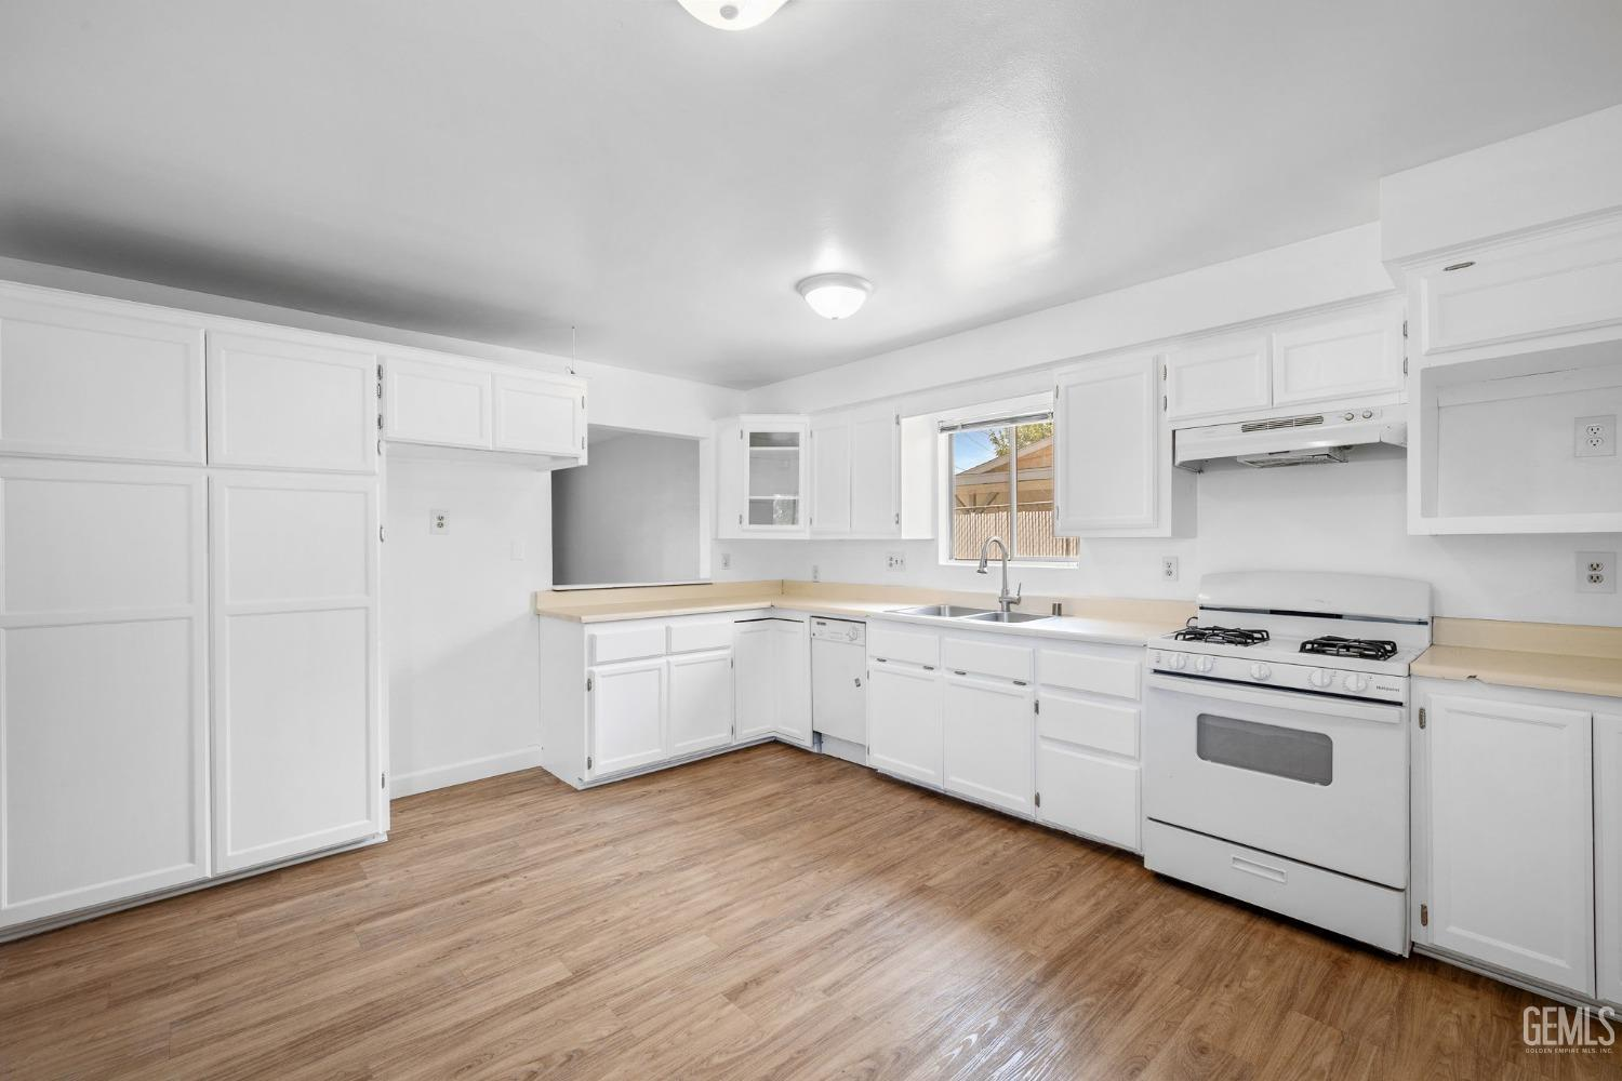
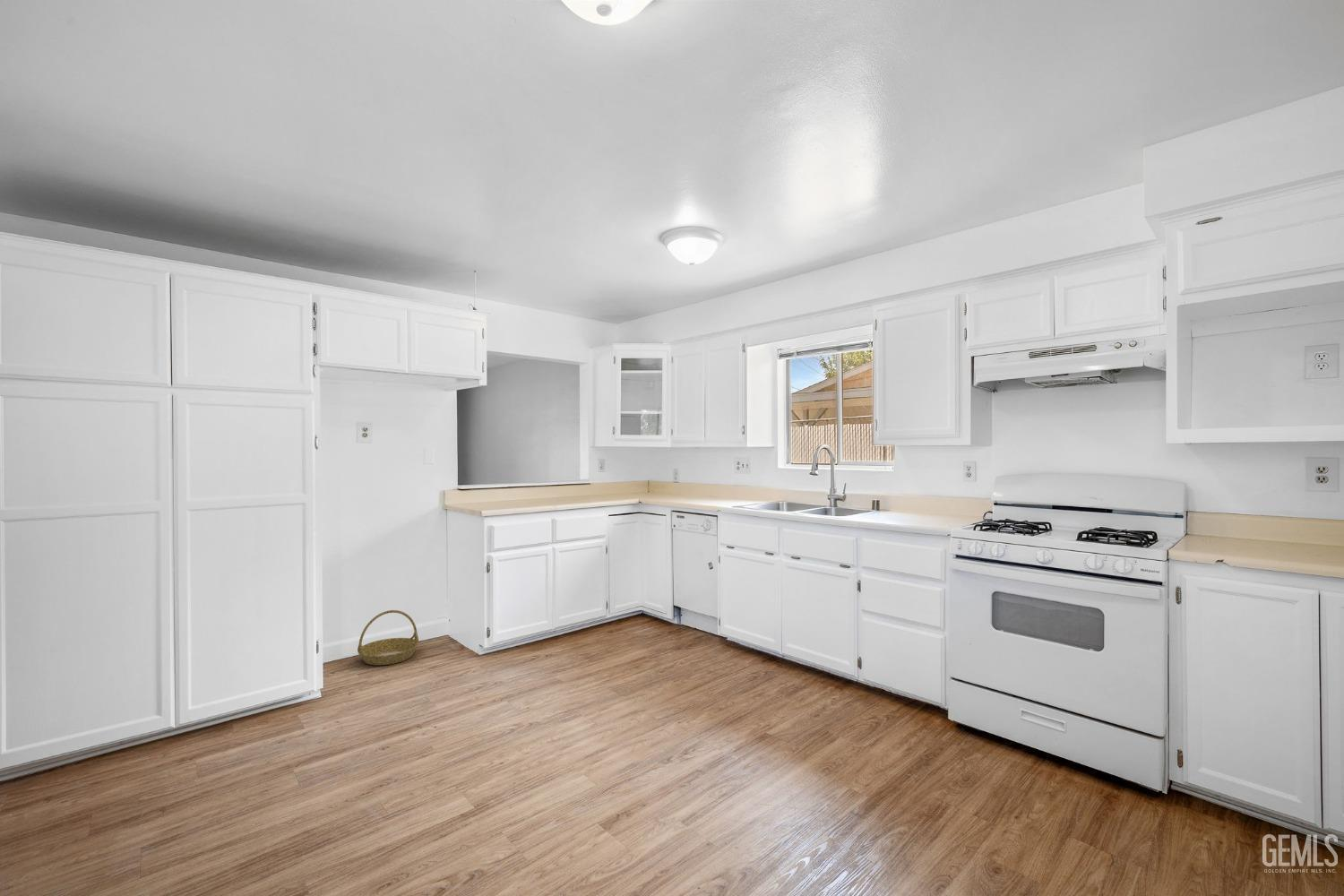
+ basket (391, 638)
